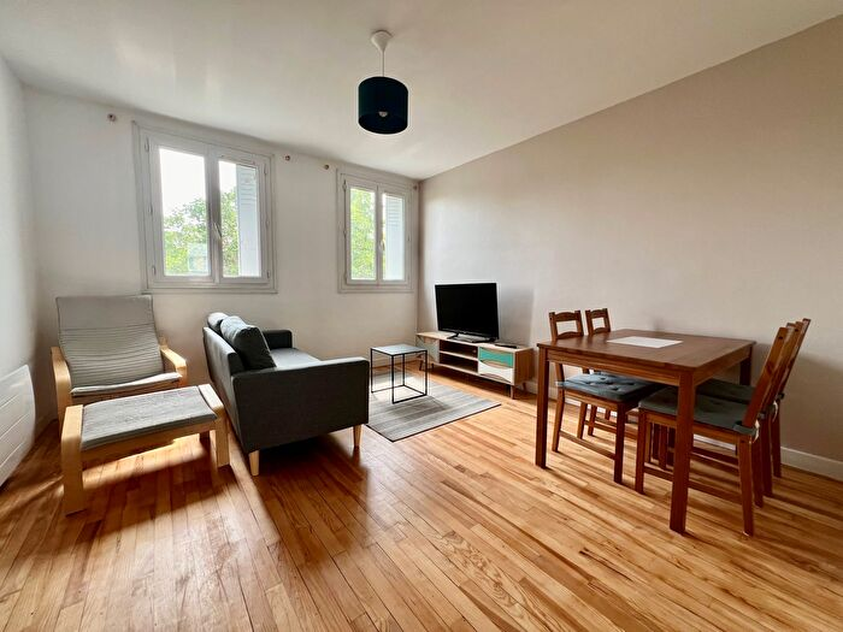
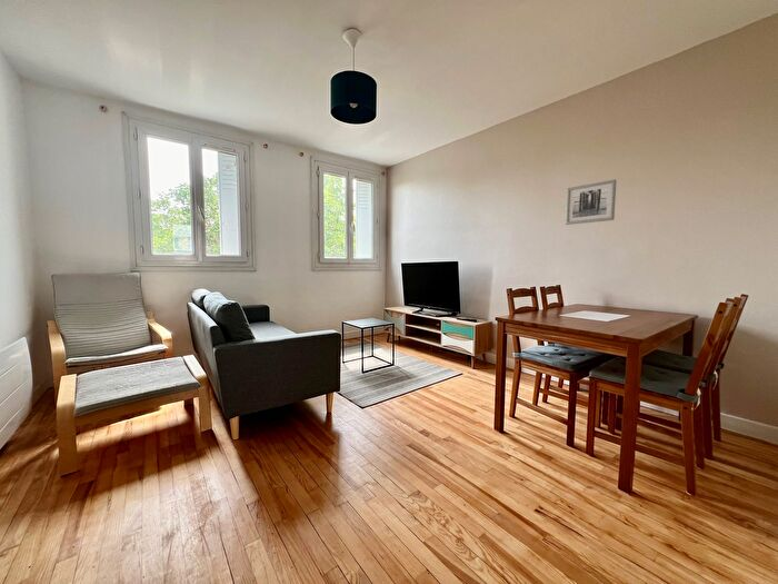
+ wall art (589, 202)
